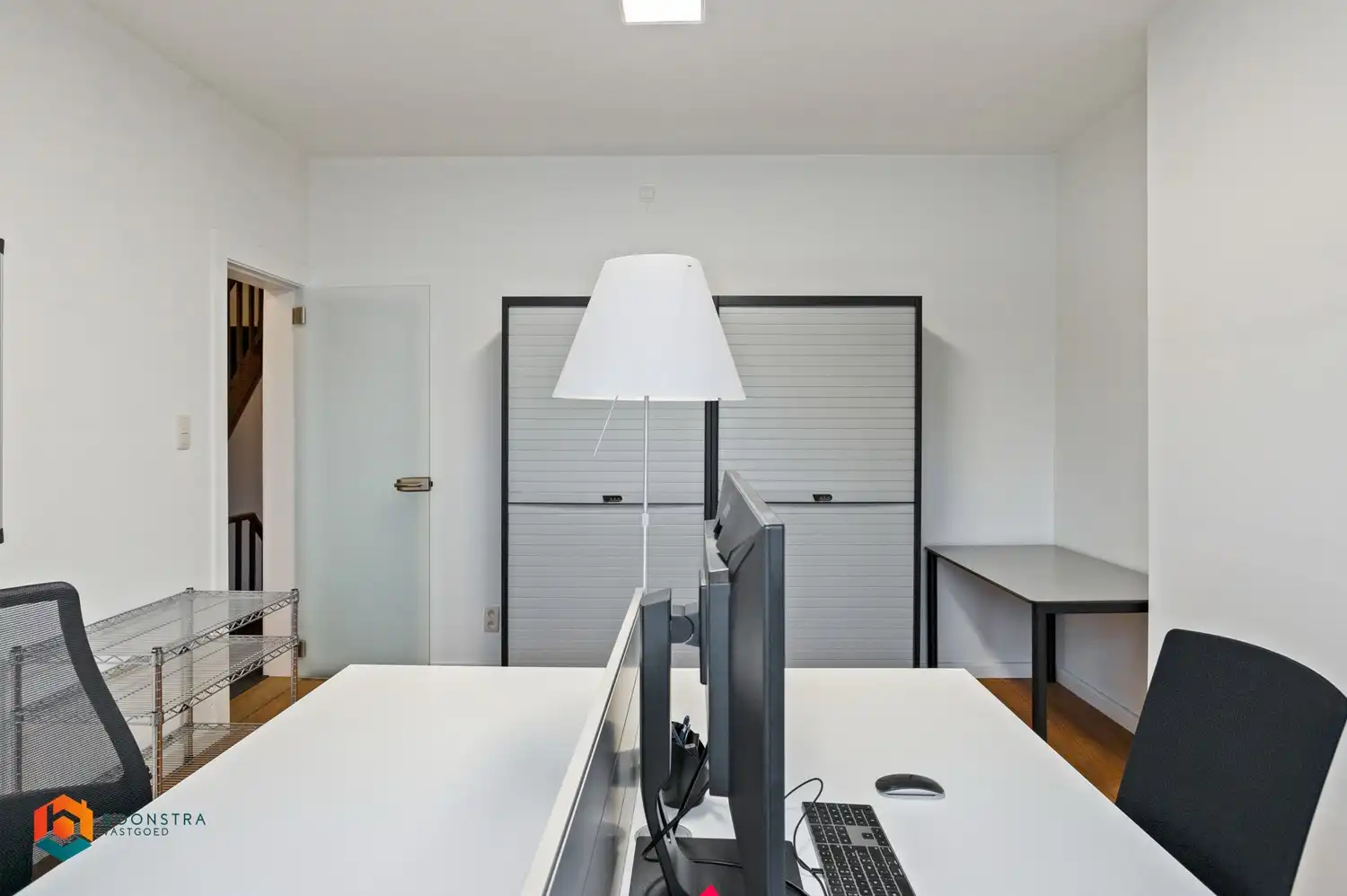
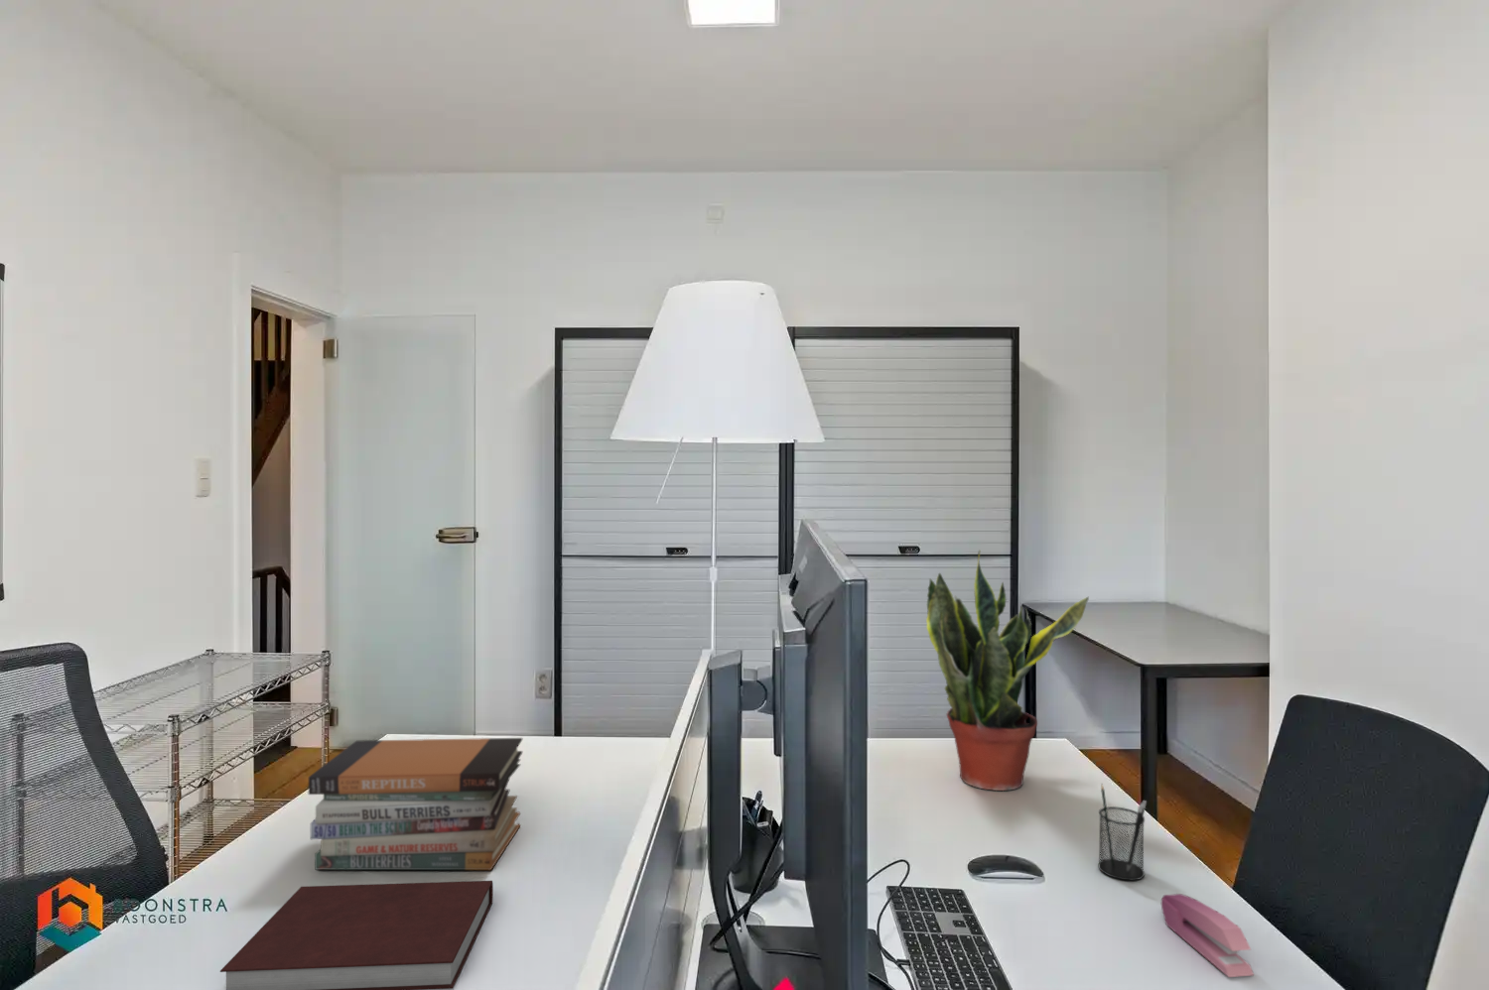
+ book stack (421, 801)
+ pencil holder (1121, 830)
+ stapler (1203, 926)
+ potted plant (1006, 664)
+ notebook (370, 933)
